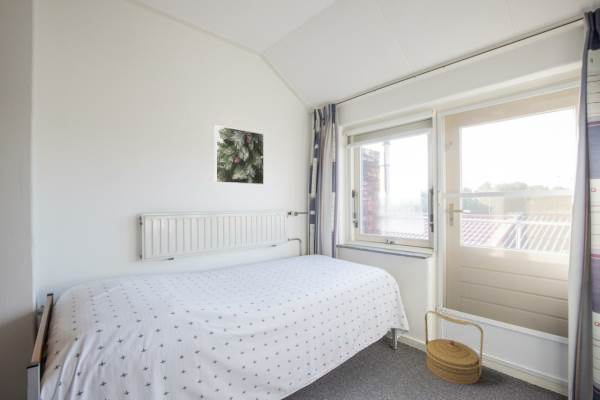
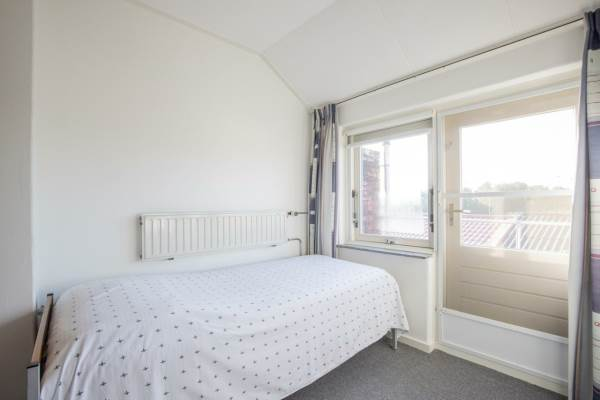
- woven basket (451, 343)
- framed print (240, 156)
